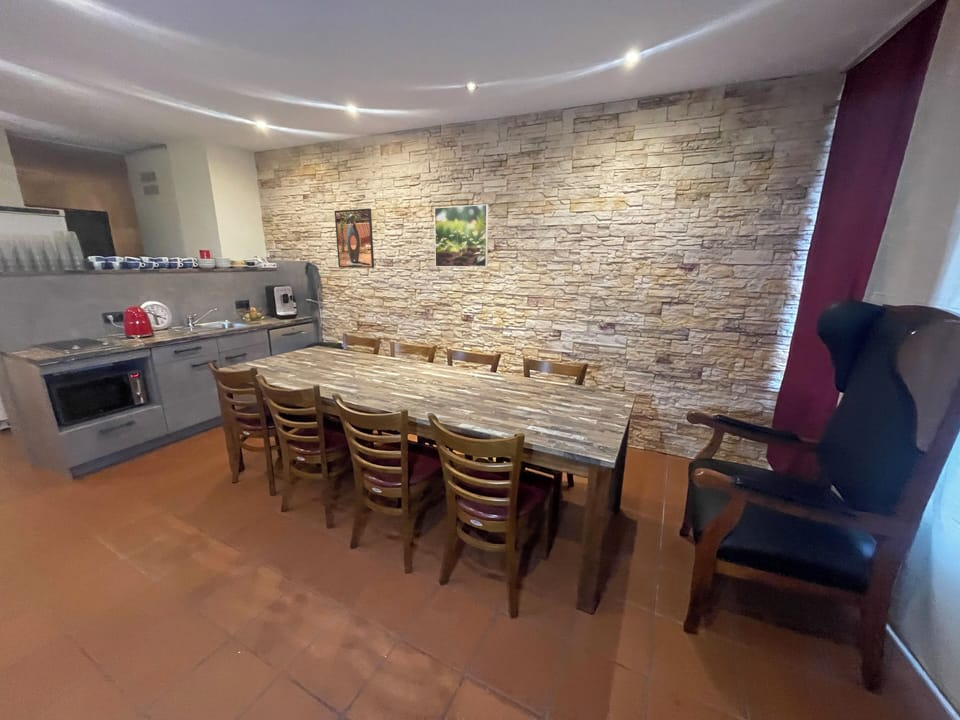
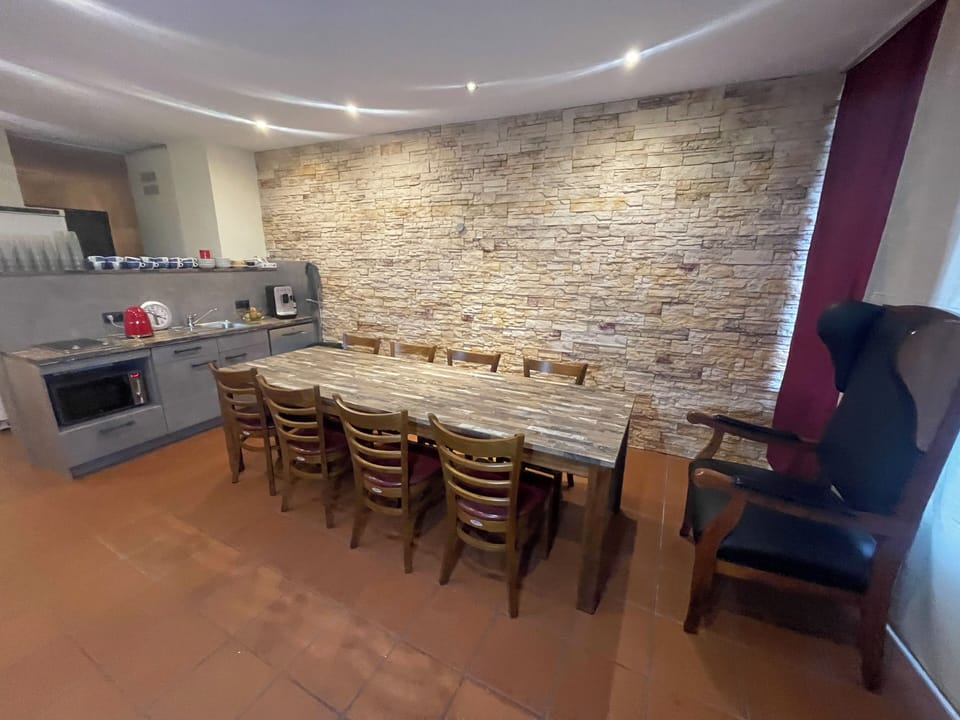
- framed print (354, 239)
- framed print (460, 237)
